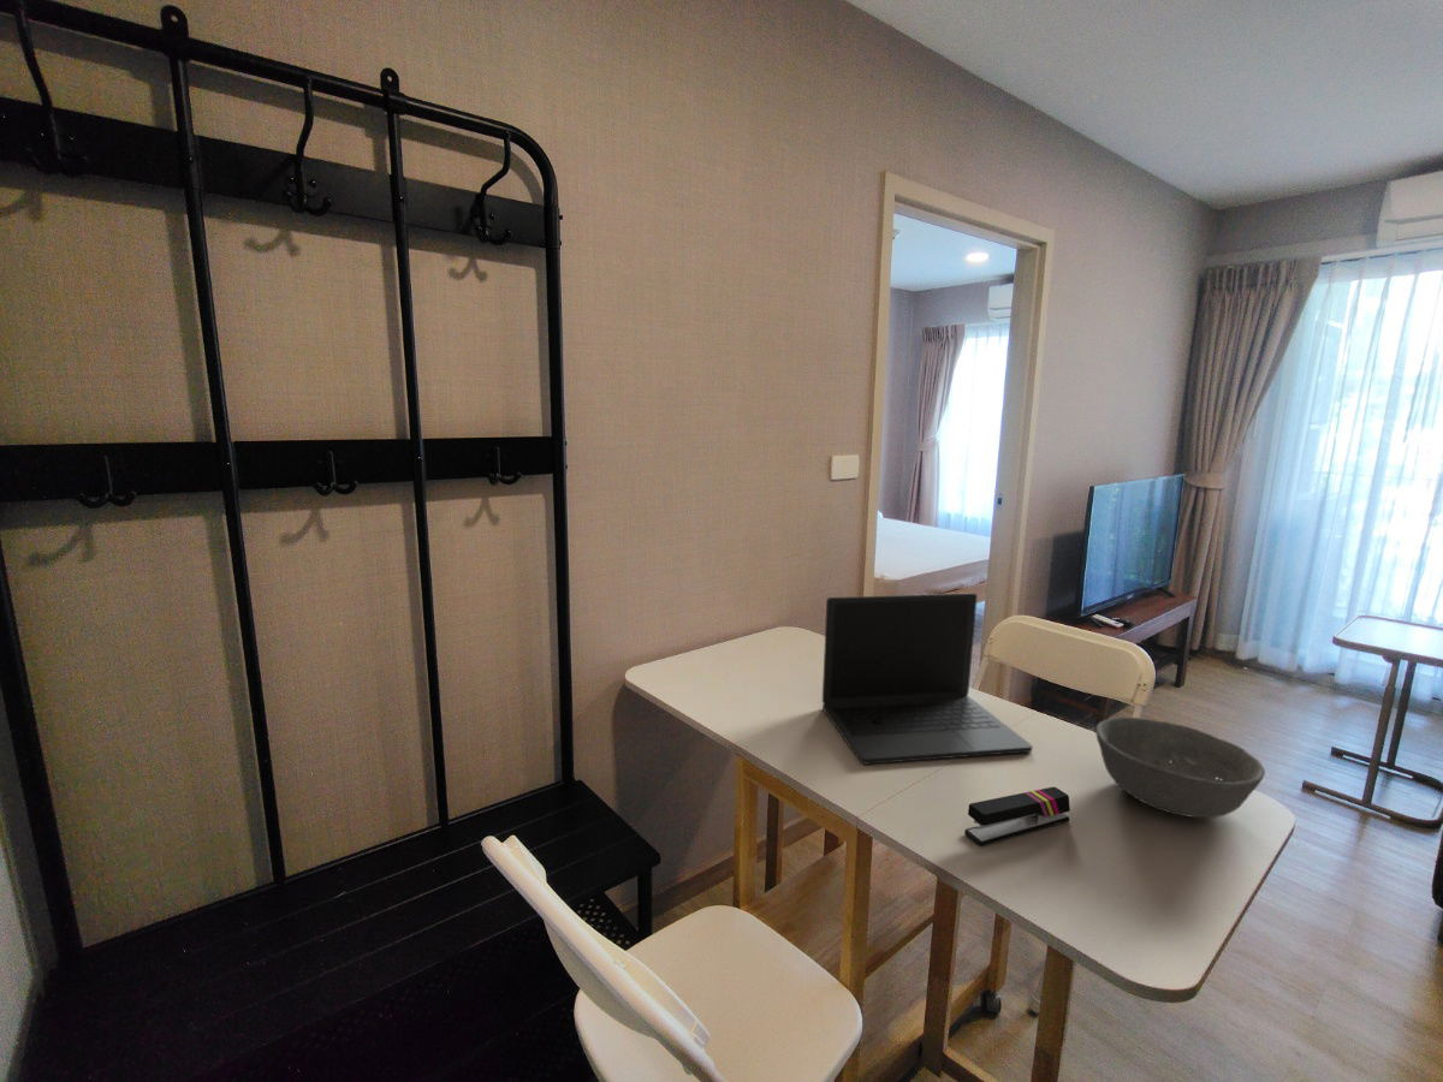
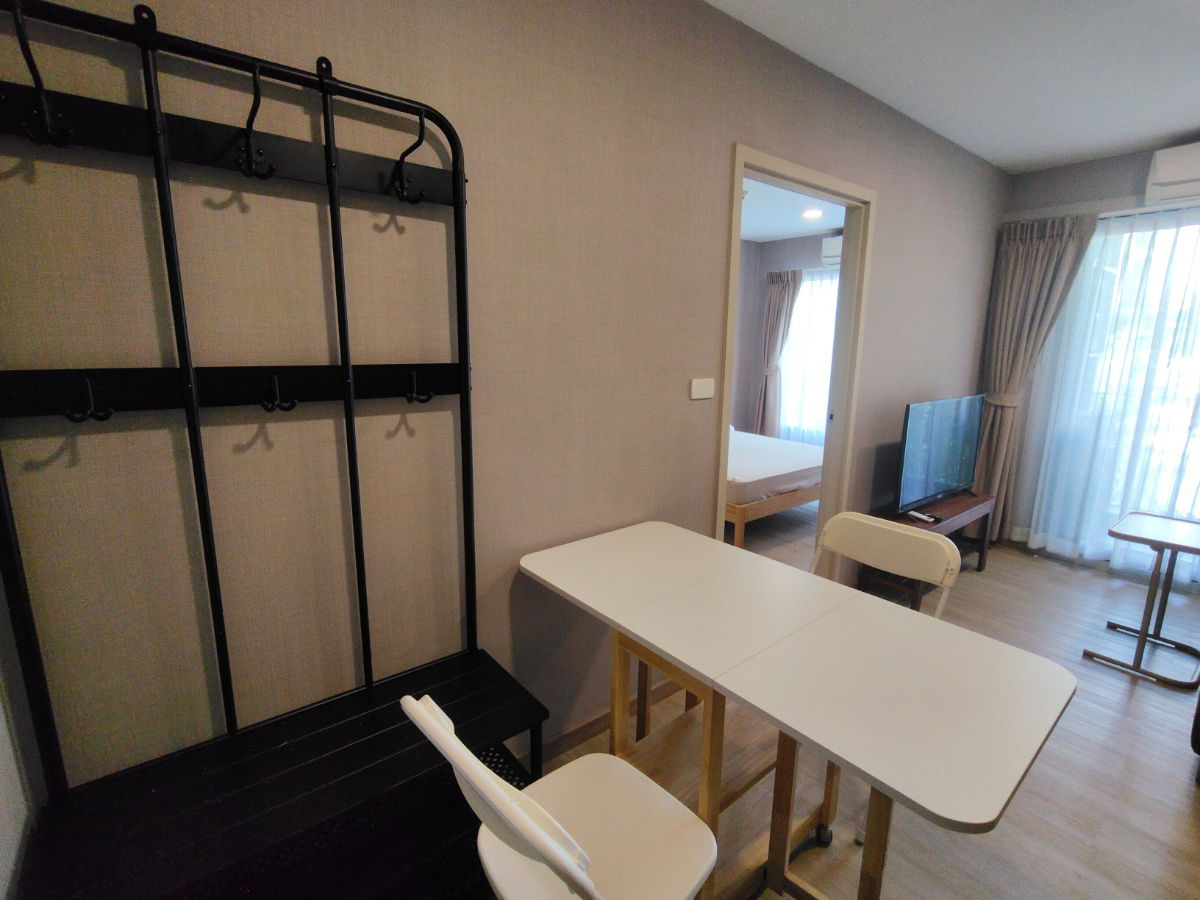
- bowl (1171, 771)
- laptop (925, 670)
- stapler (1019, 812)
